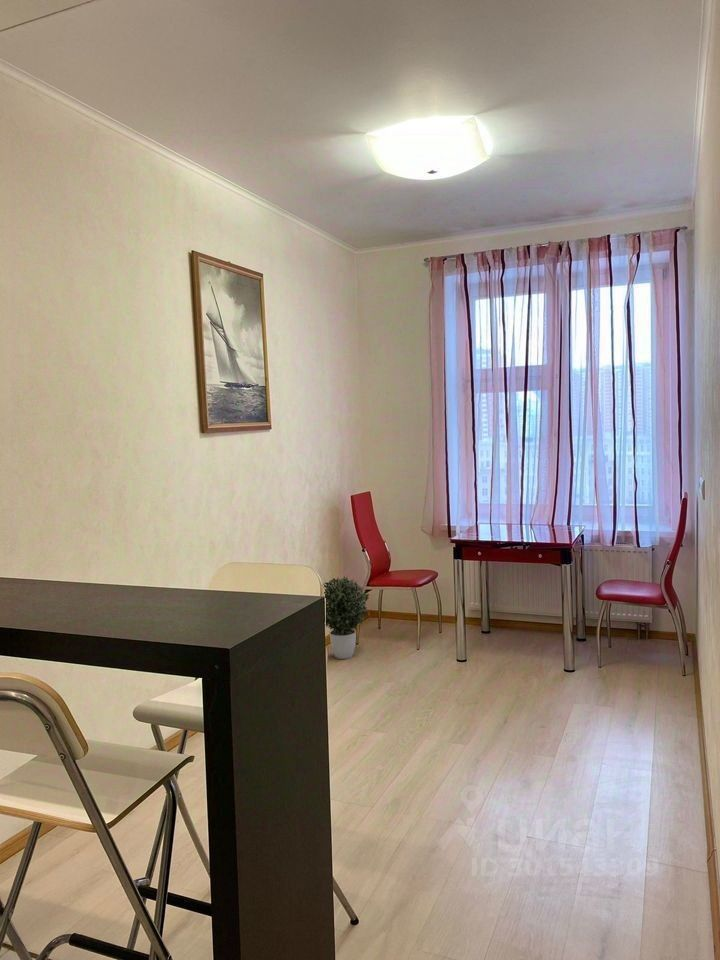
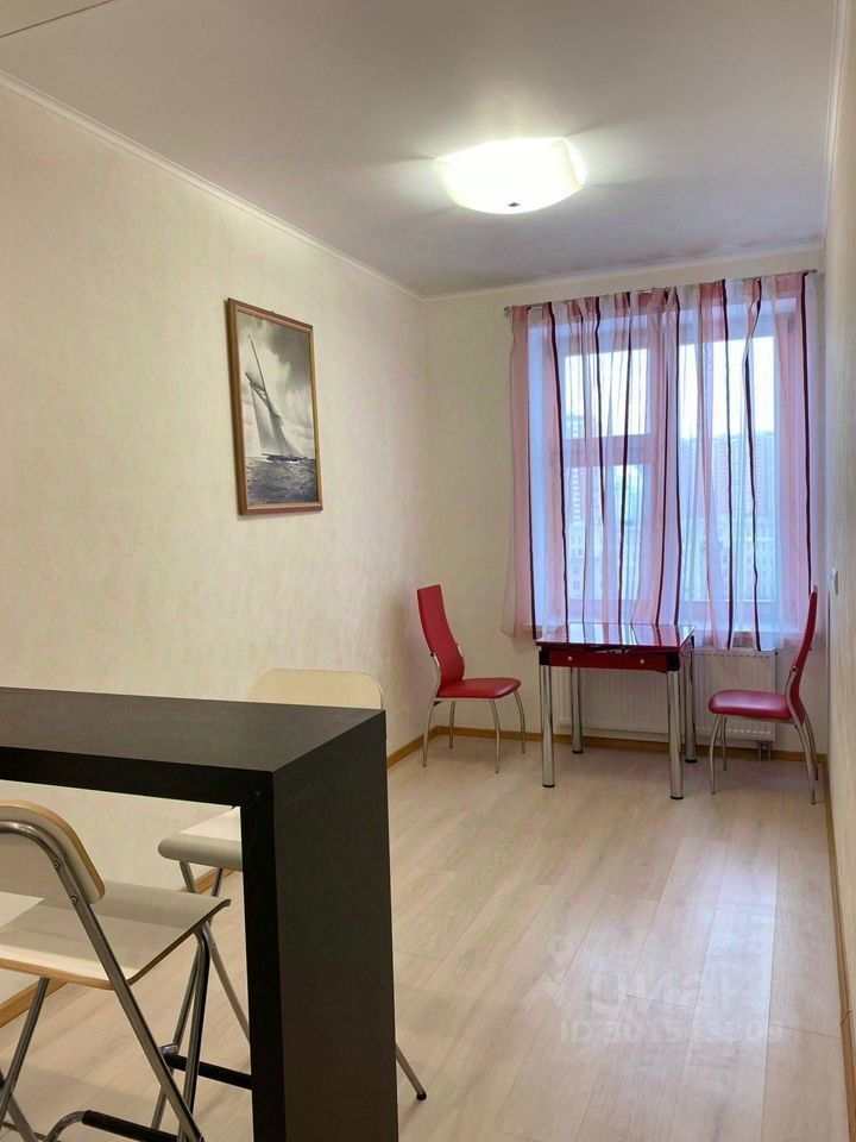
- potted plant (342, 616)
